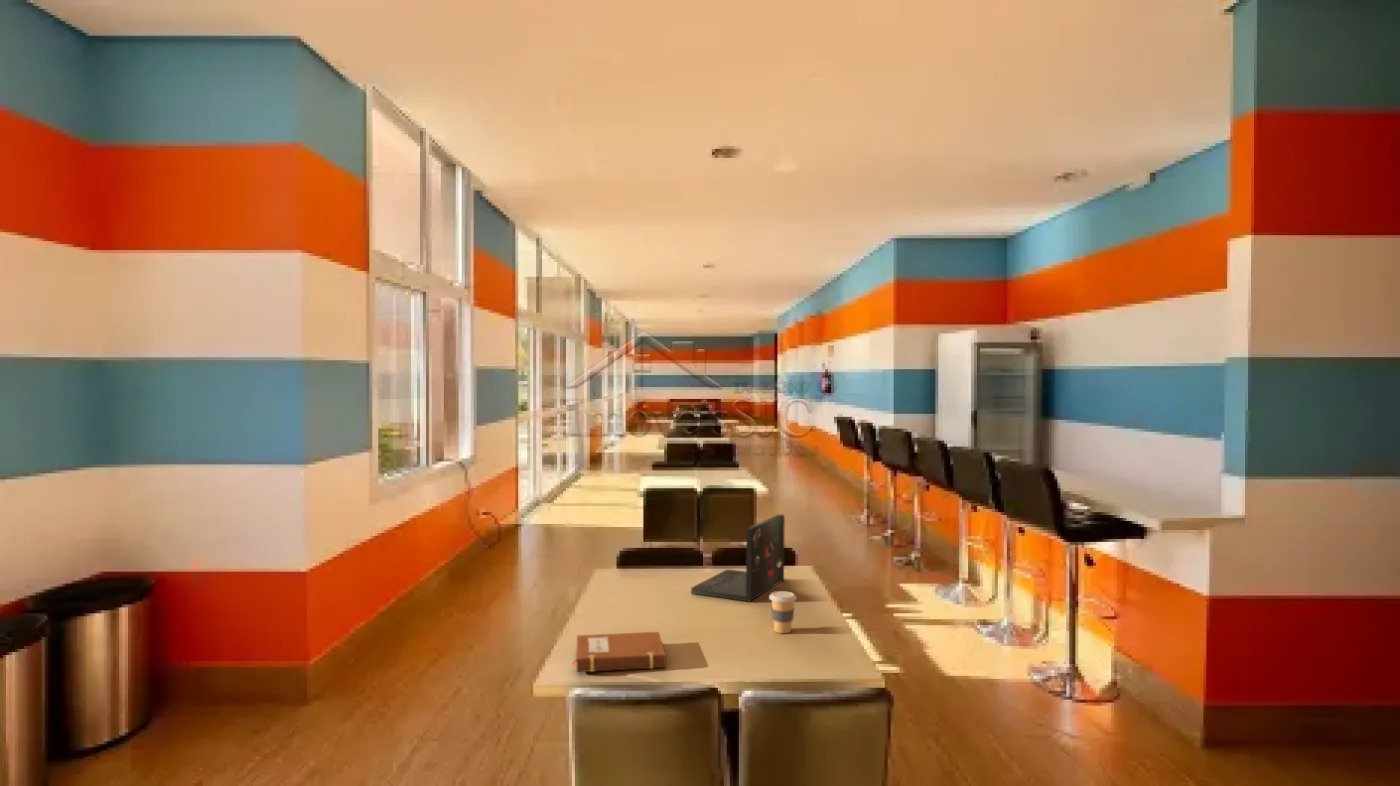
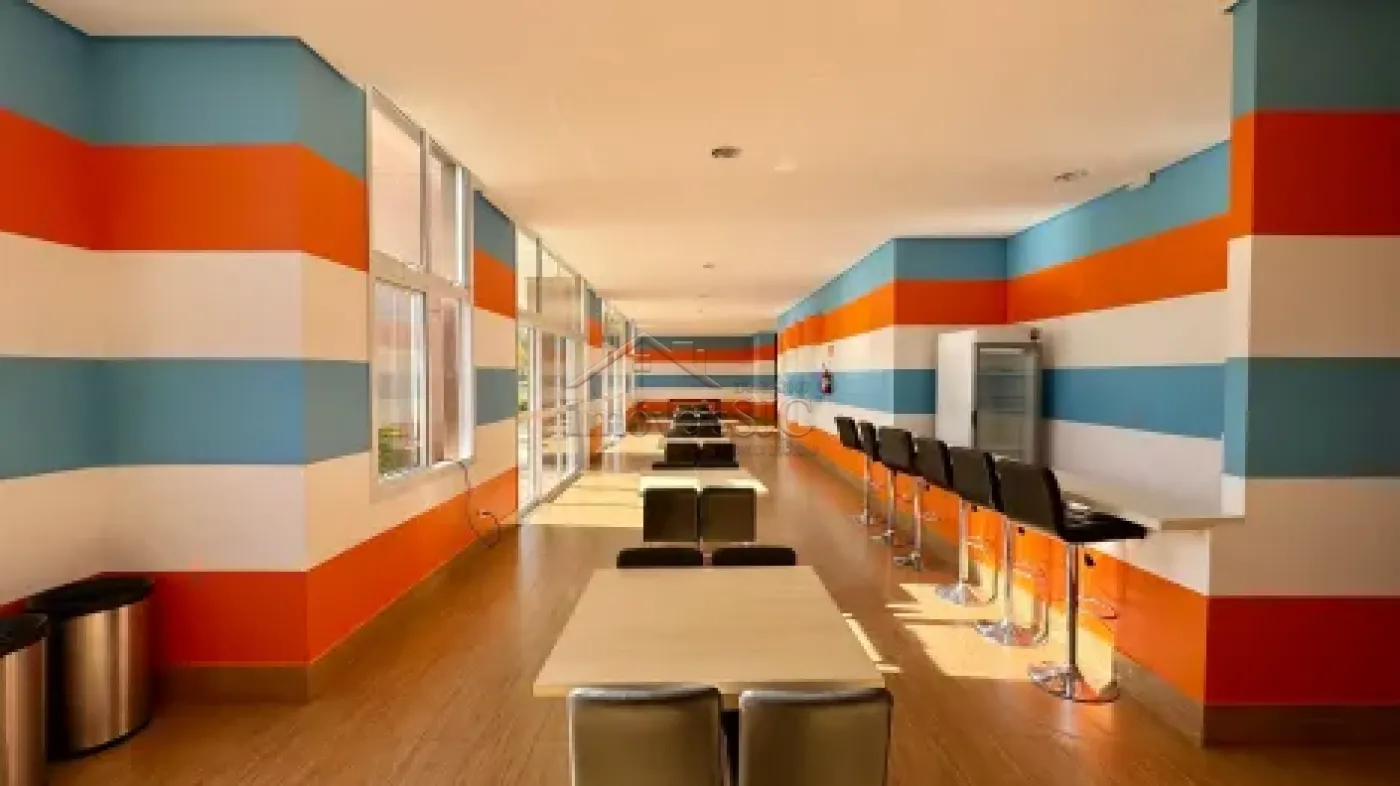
- coffee cup (782, 612)
- laptop (746, 552)
- notebook (617, 651)
